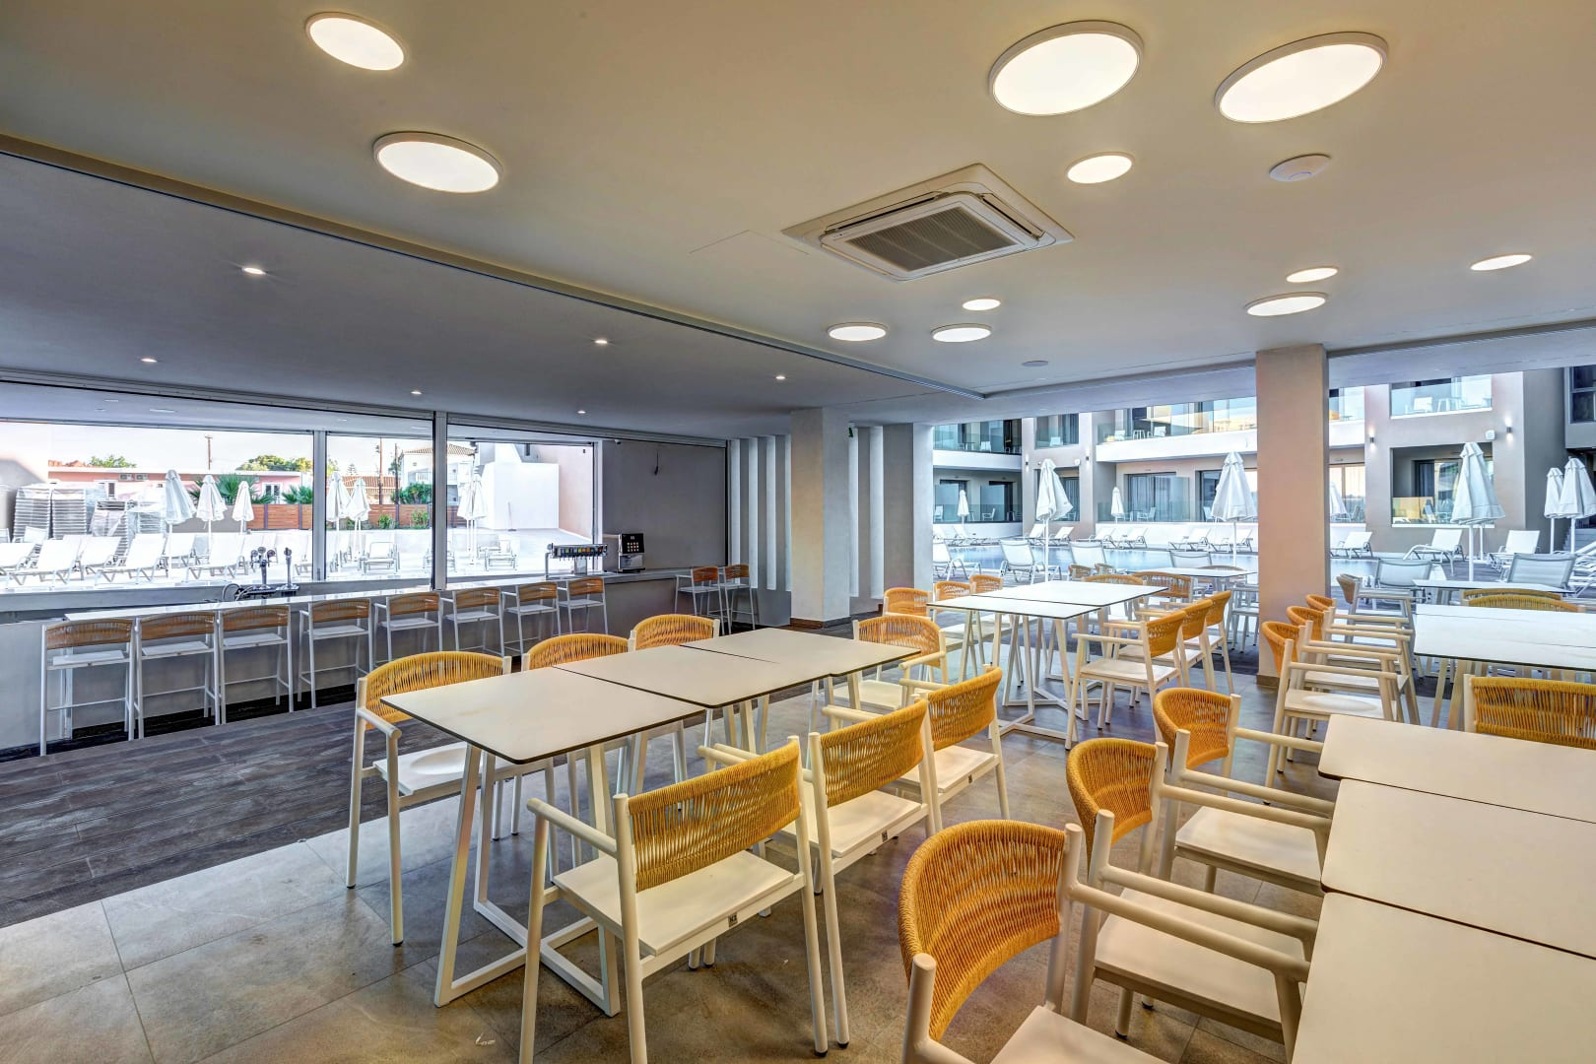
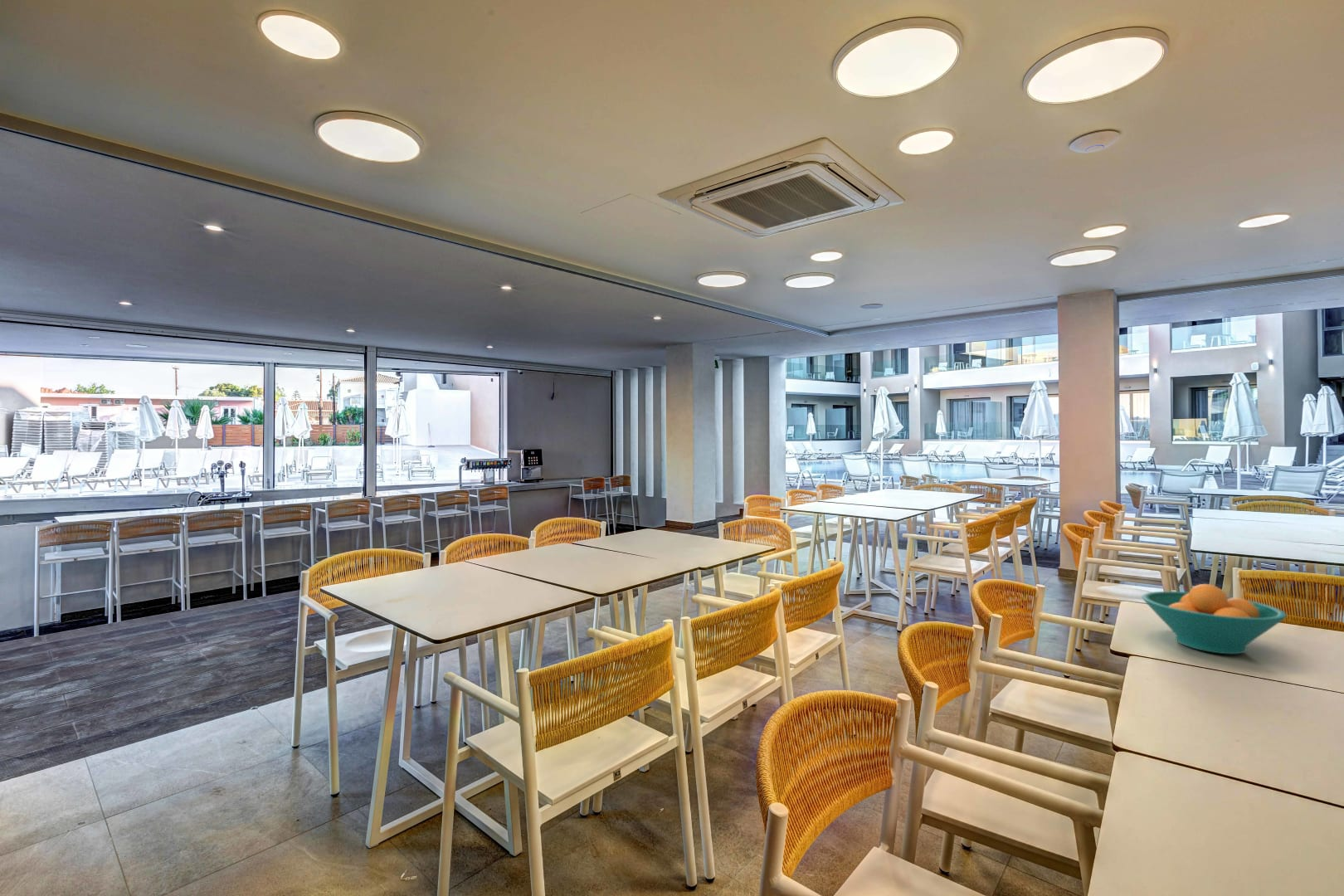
+ fruit bowl (1210, 615)
